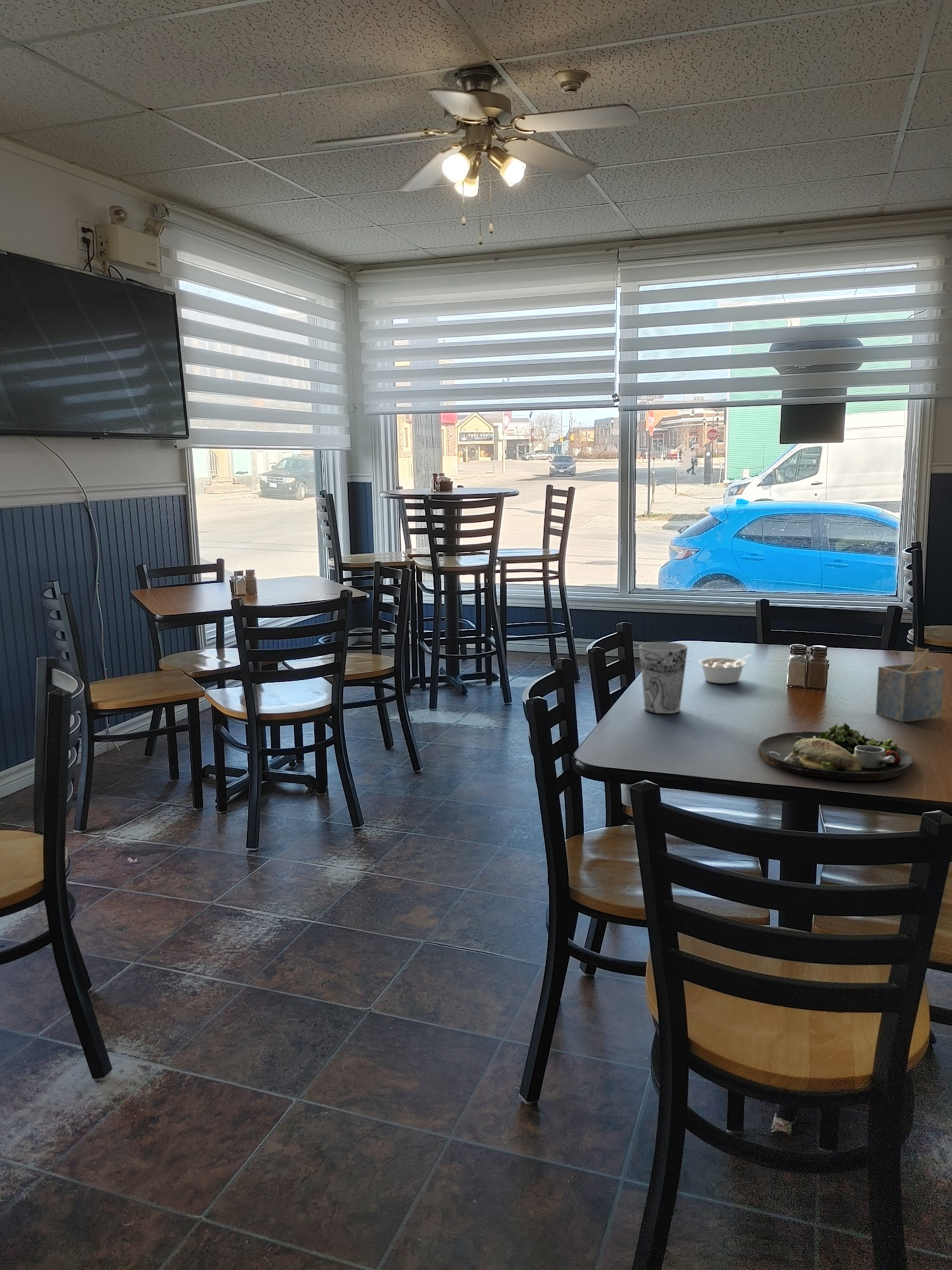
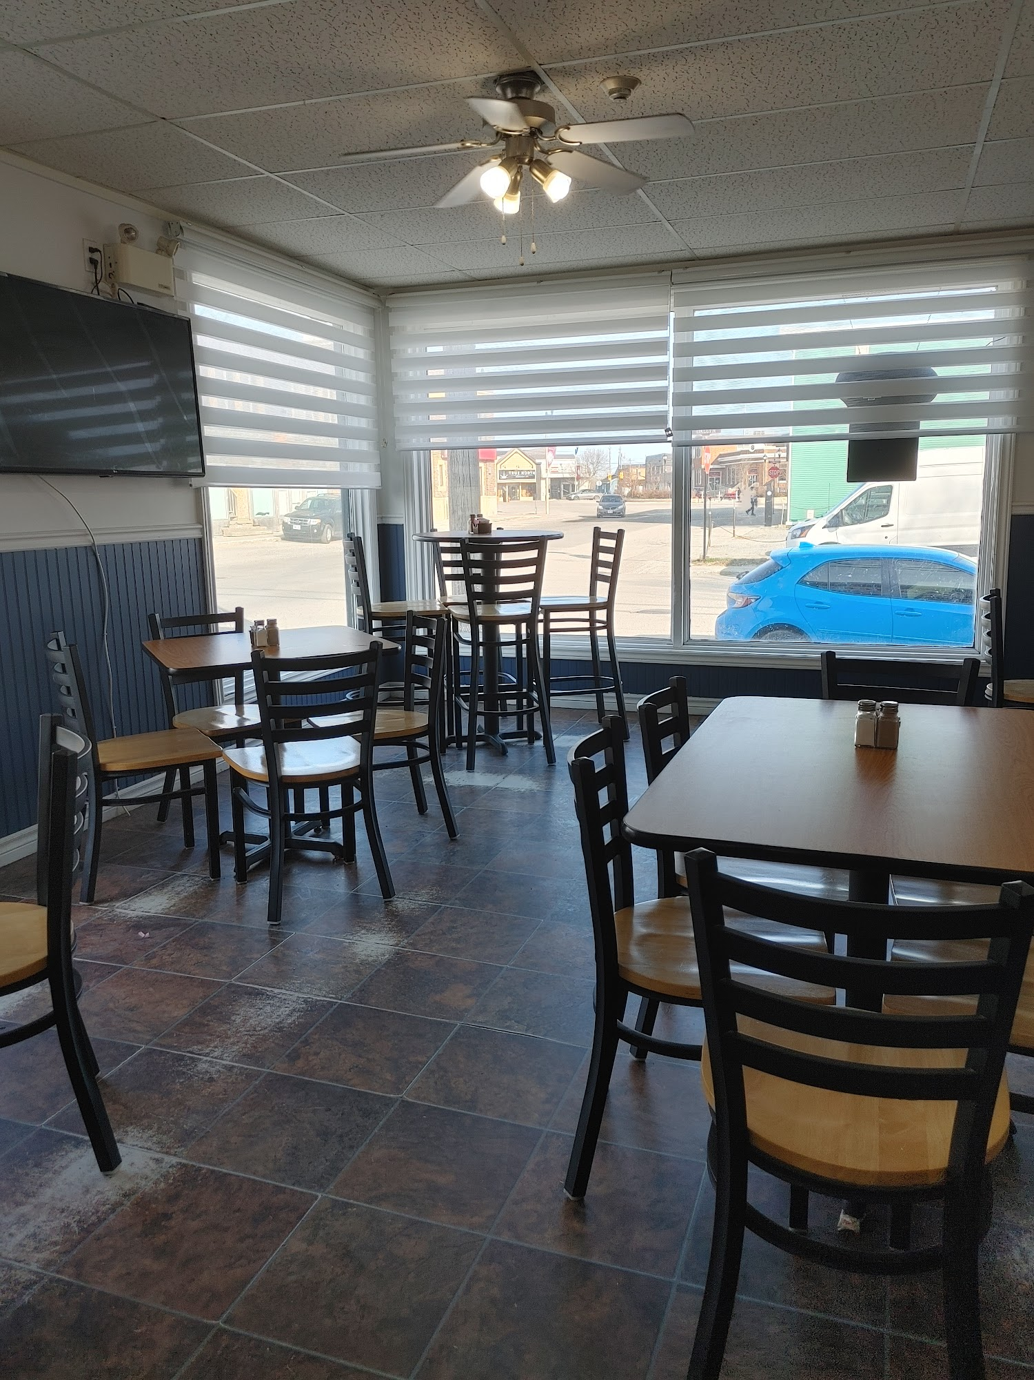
- napkin holder (909, 683)
- legume (722, 669)
- cup (663, 678)
- dinner plate (835, 743)
